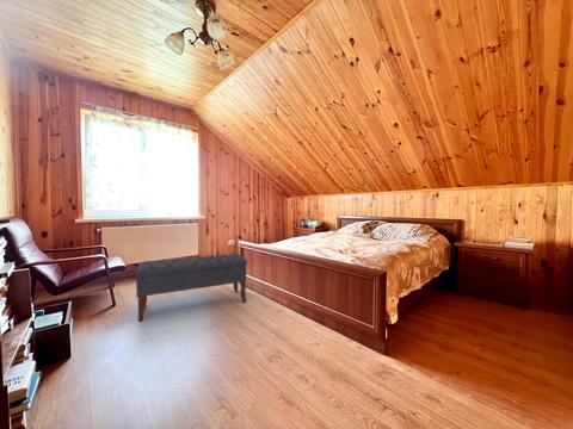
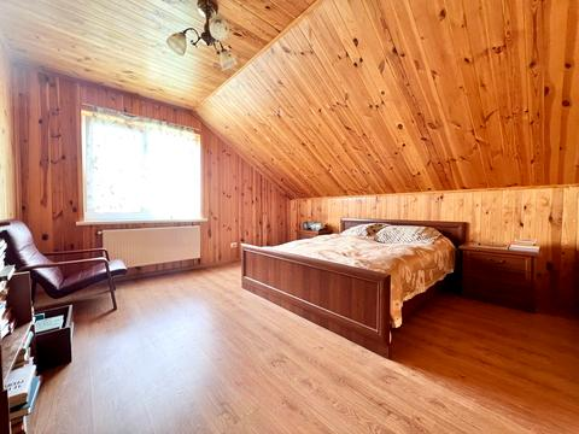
- bench (195, 281)
